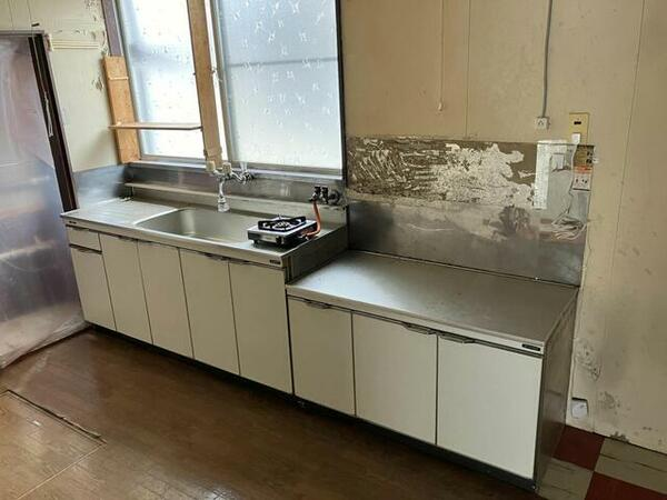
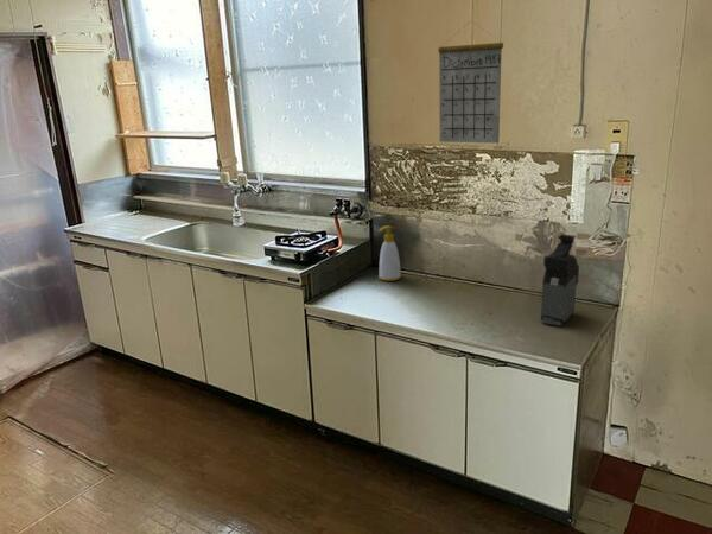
+ coffee maker (560, 279)
+ calendar (469, 83)
+ soap bottle (388, 252)
